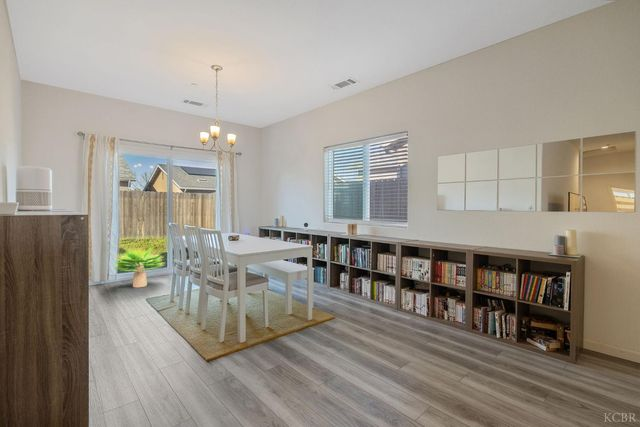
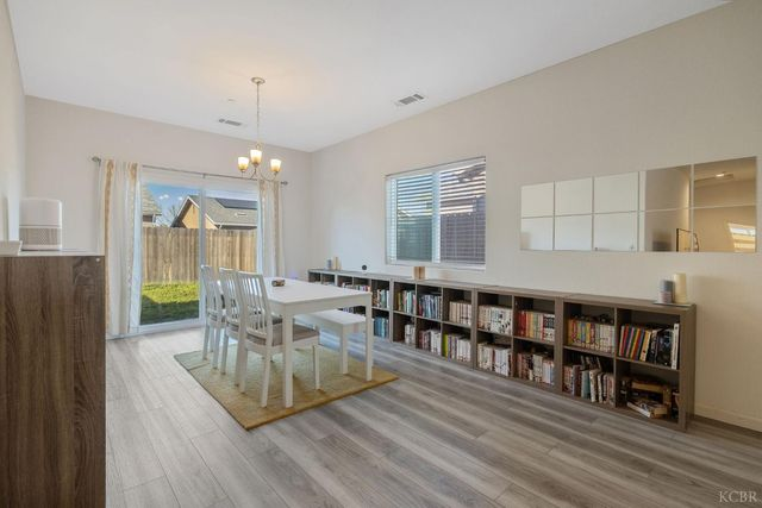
- potted plant (139, 265)
